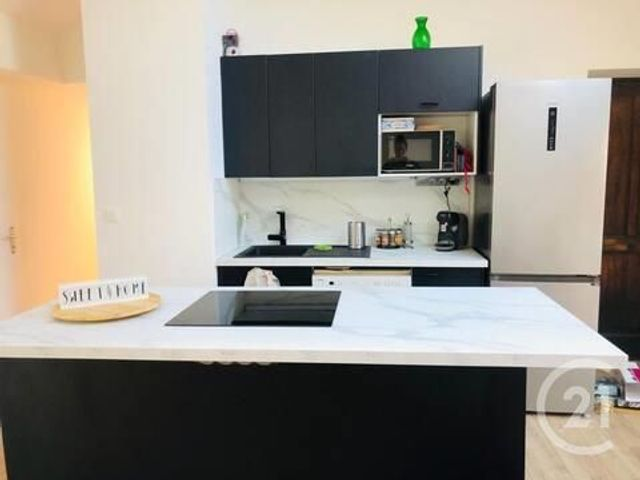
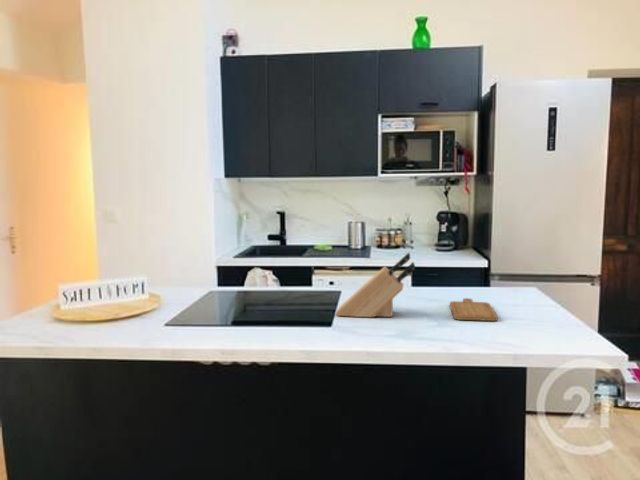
+ chopping board (471, 308)
+ knife block (375, 283)
